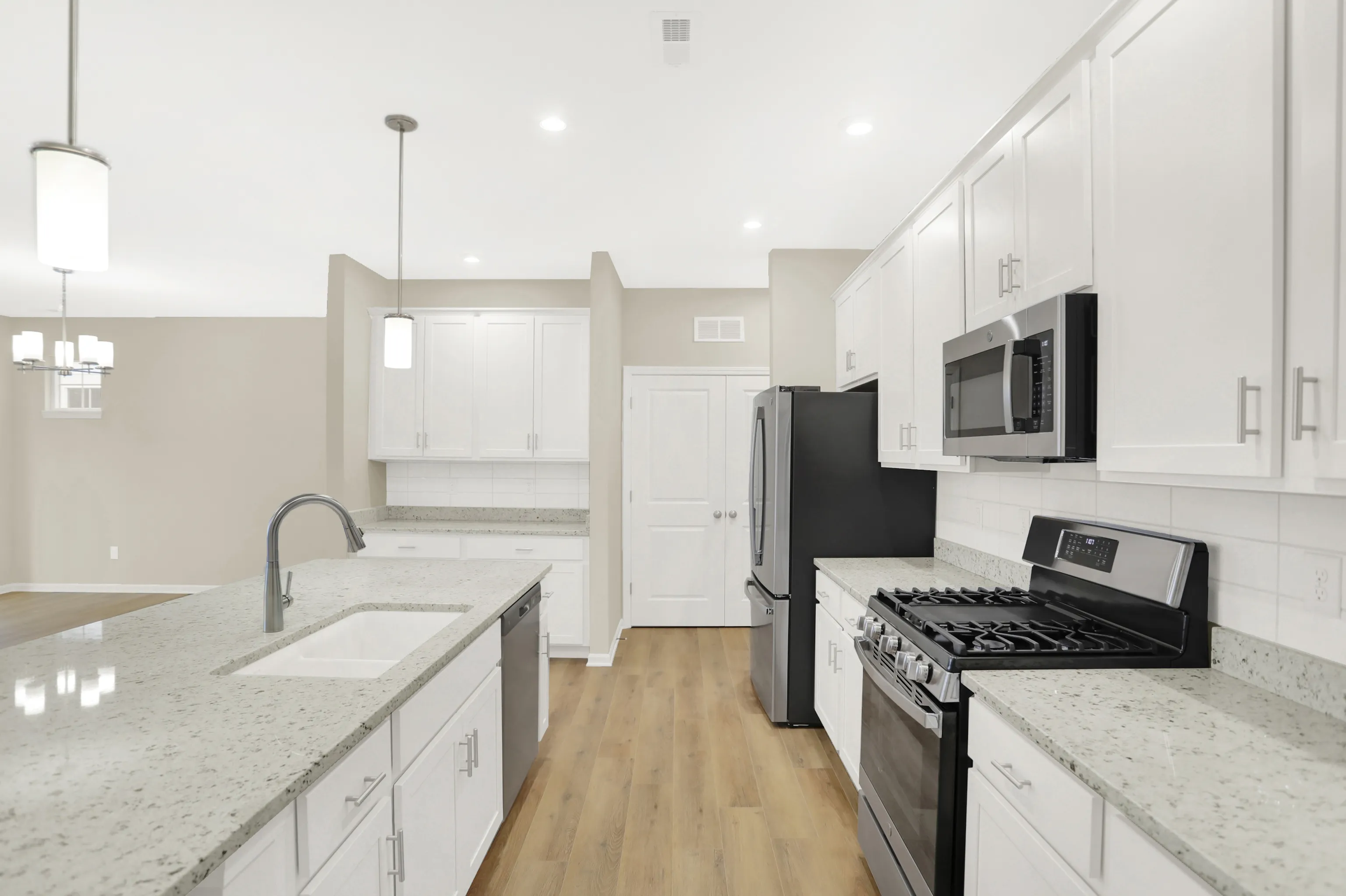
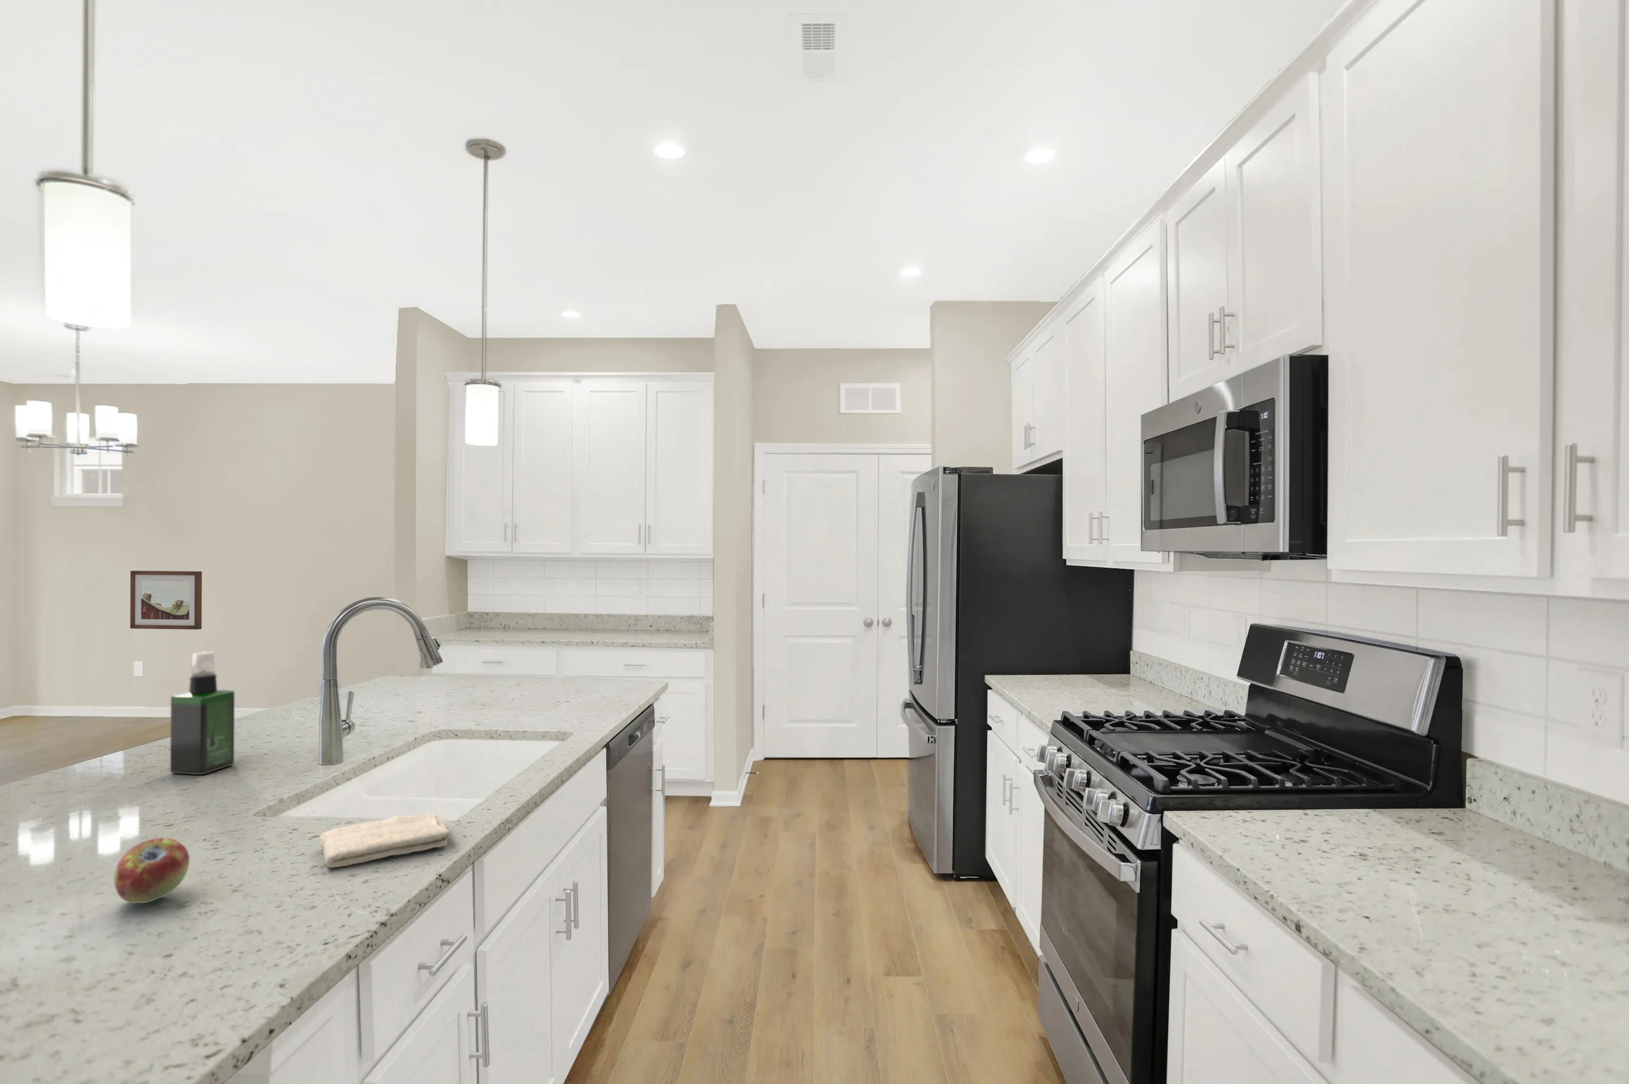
+ wall art (166, 600)
+ washcloth (386, 837)
+ spray bottle (203, 710)
+ fruit (151, 871)
